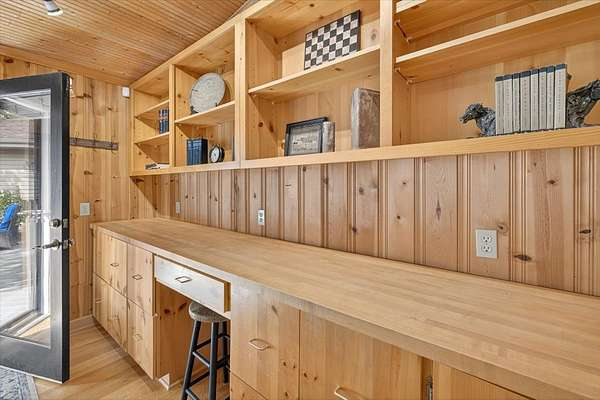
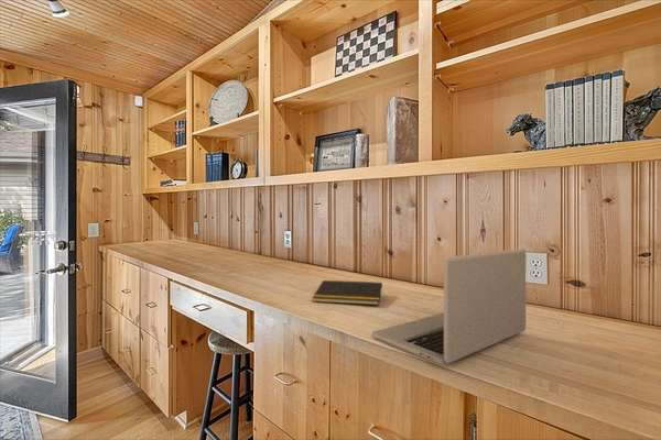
+ laptop (449, 293)
+ notepad (348, 292)
